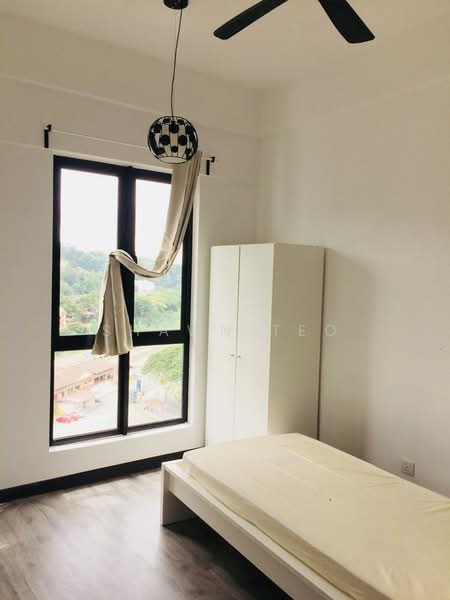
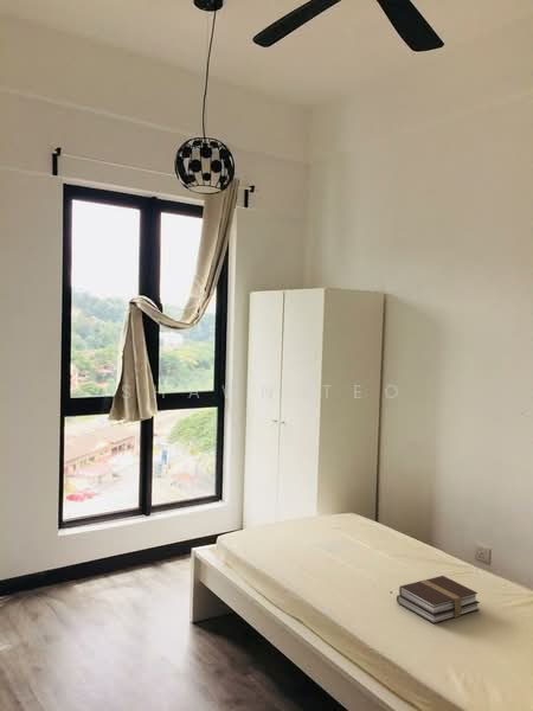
+ book (437, 597)
